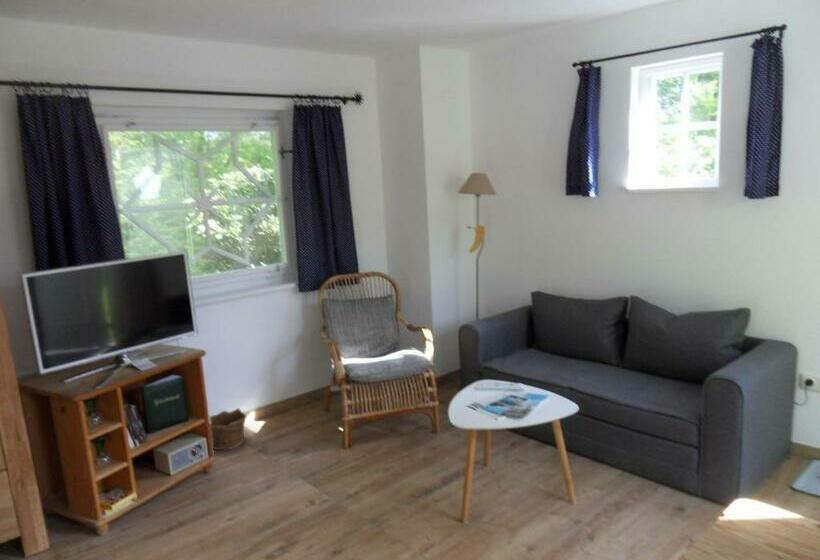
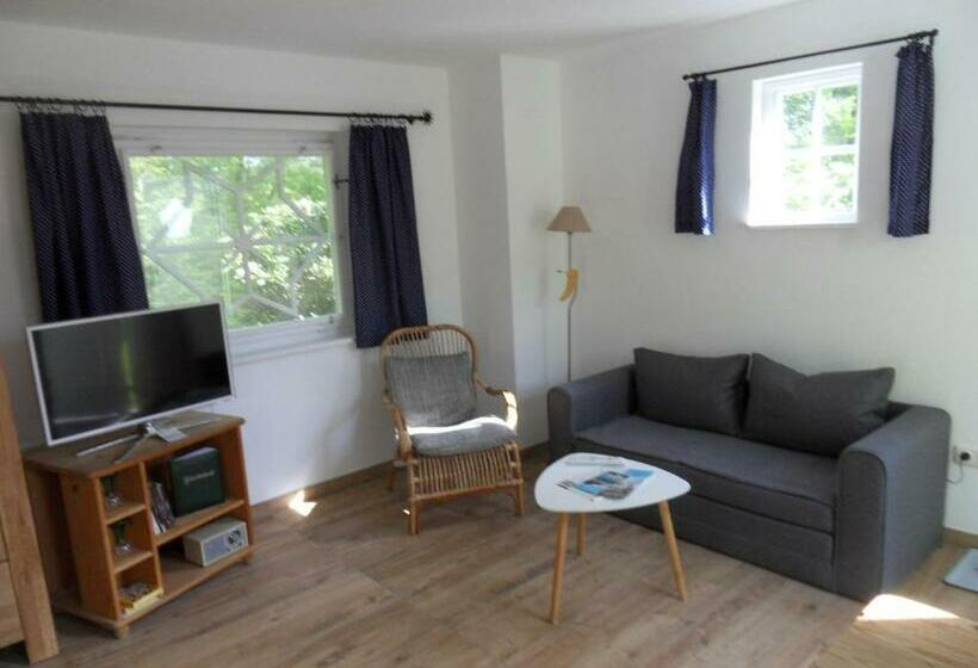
- clay pot (225, 424)
